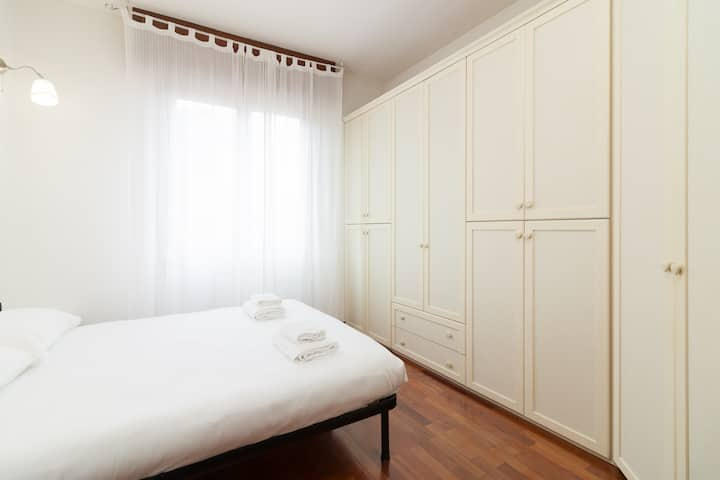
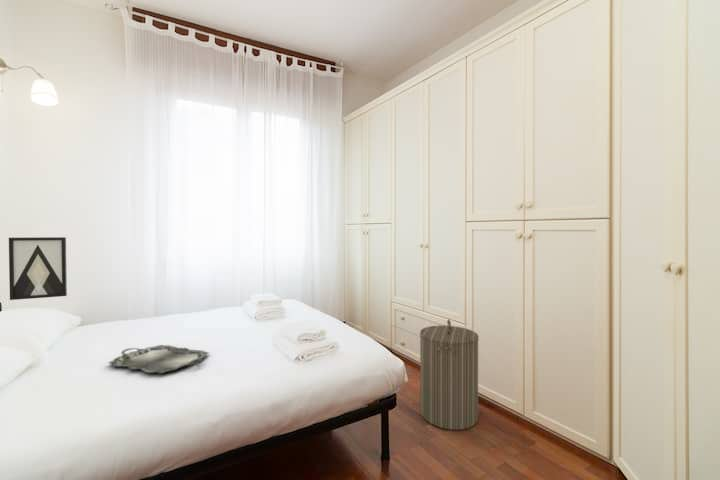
+ laundry hamper (448, 367)
+ wall art (38, 267)
+ serving tray (160, 357)
